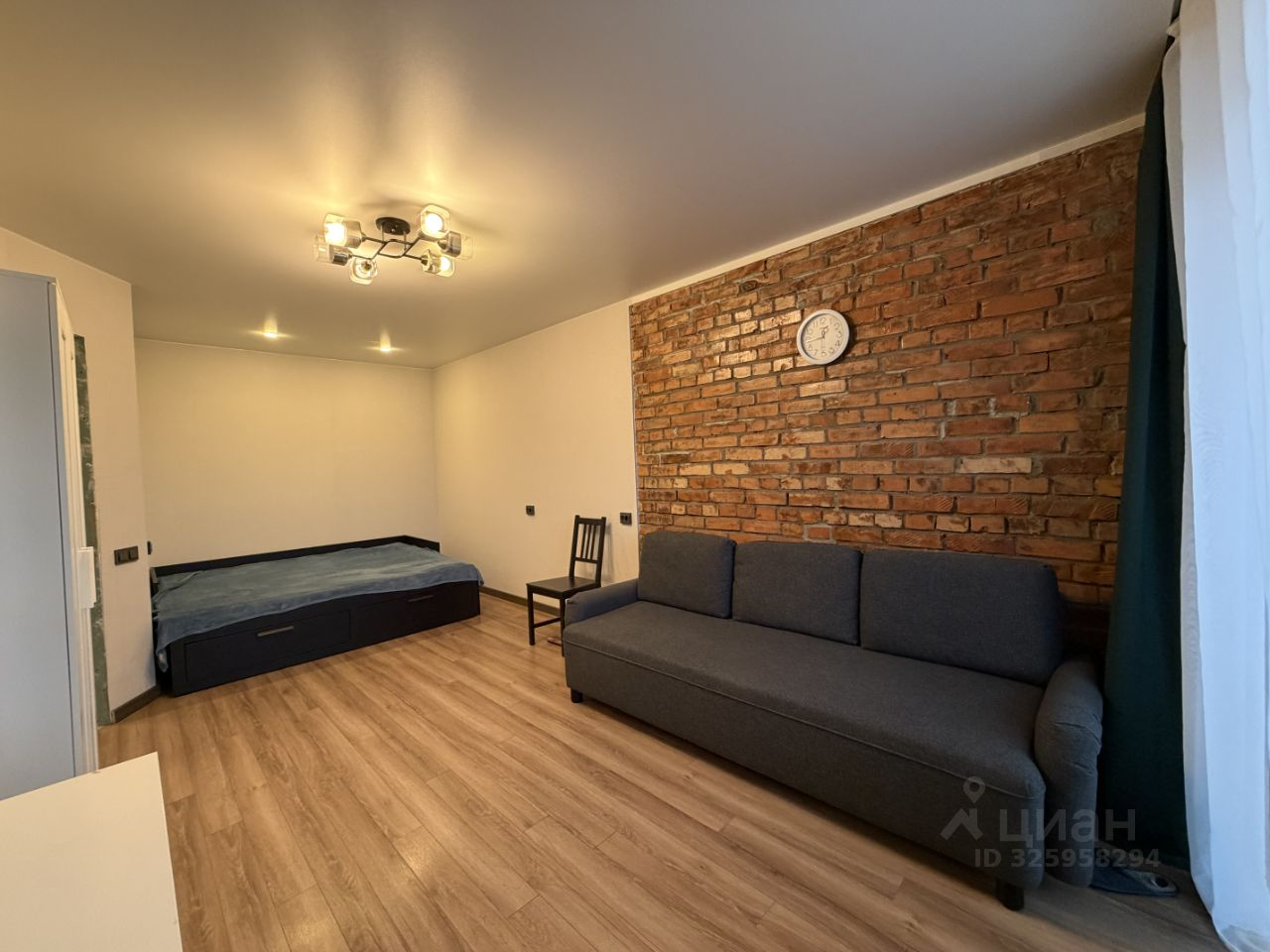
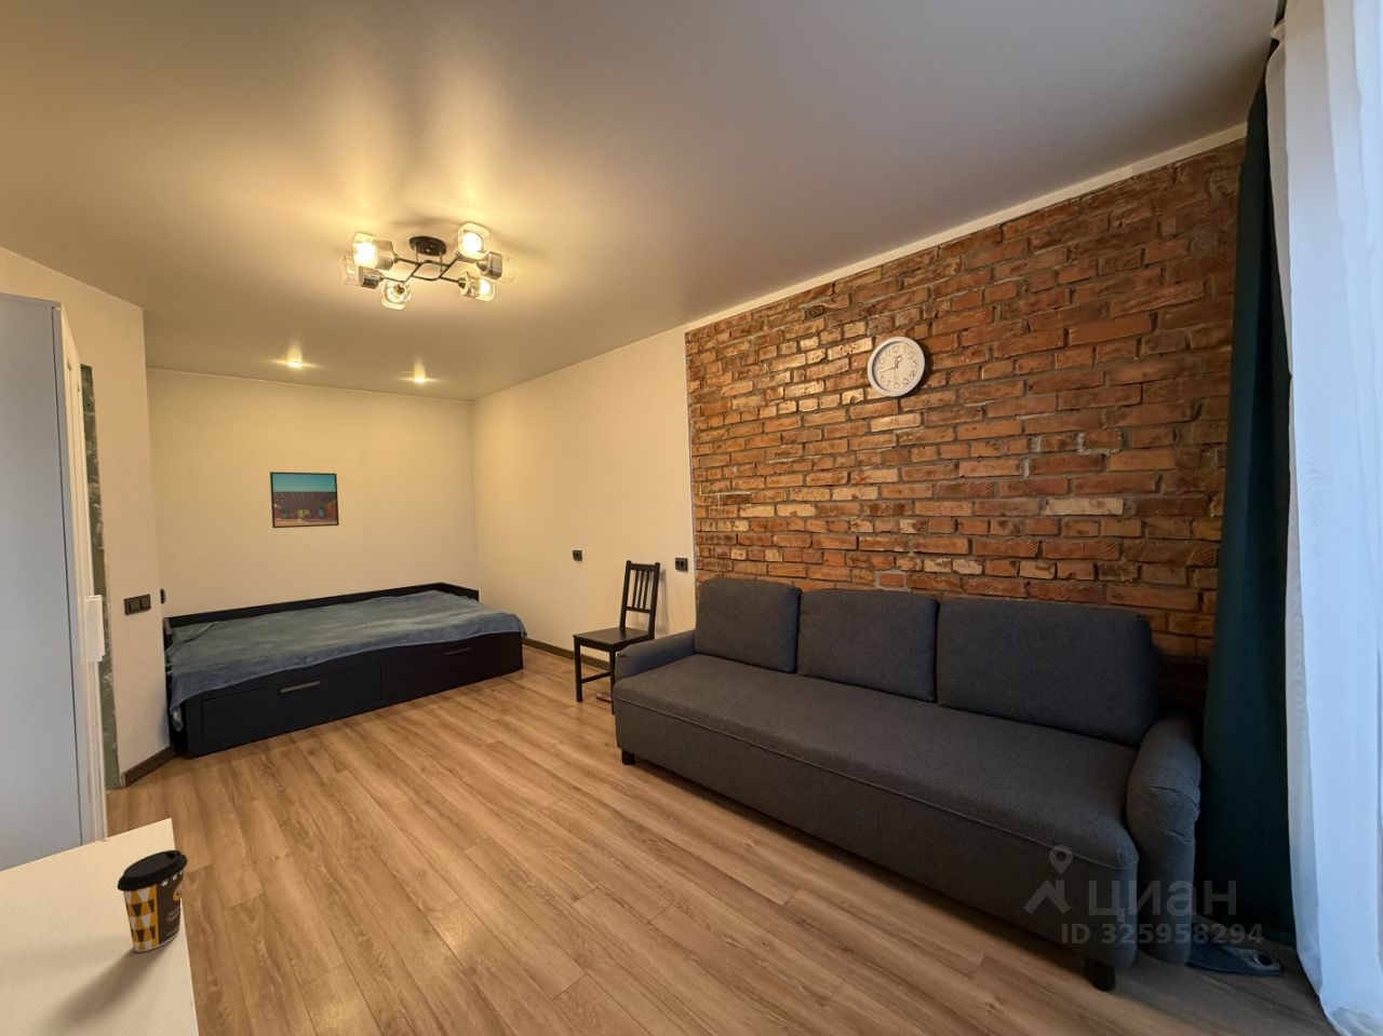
+ coffee cup (155, 900)
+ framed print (305, 499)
